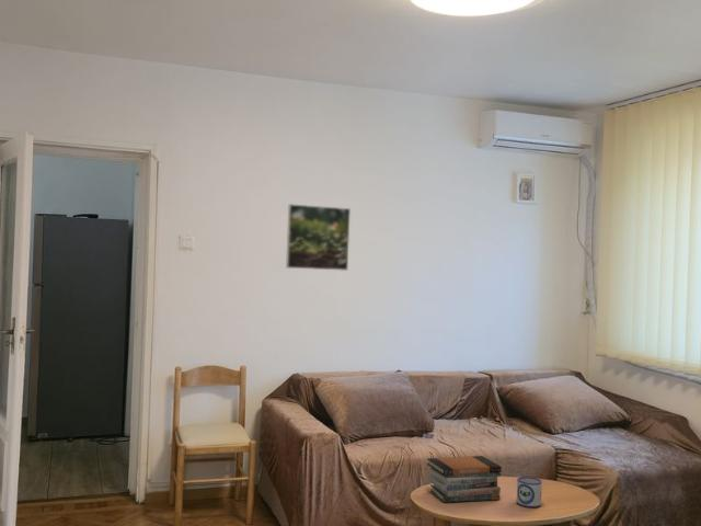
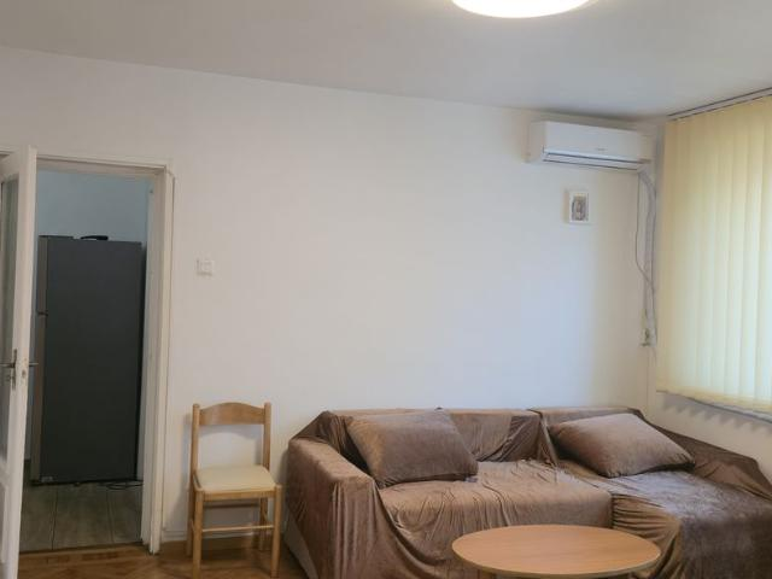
- book stack (463, 478)
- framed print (318, 238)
- mug (528, 490)
